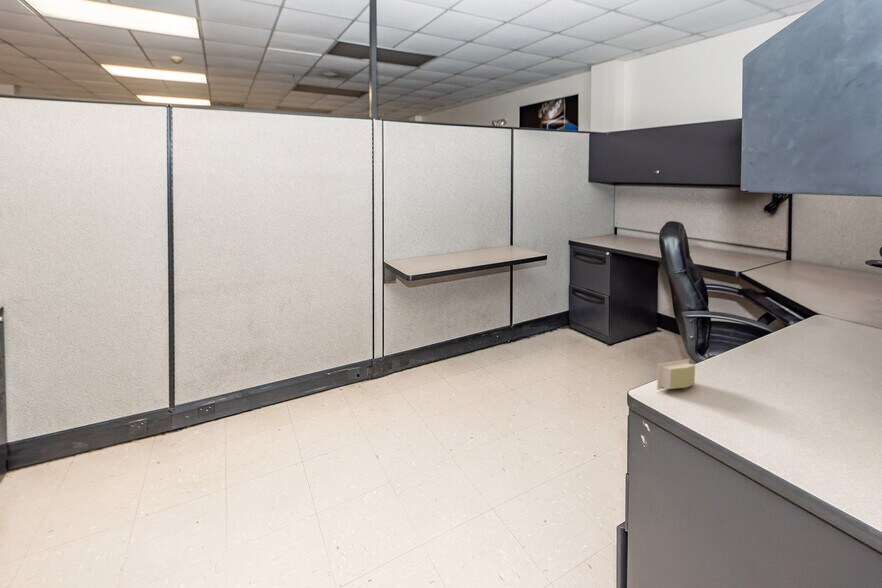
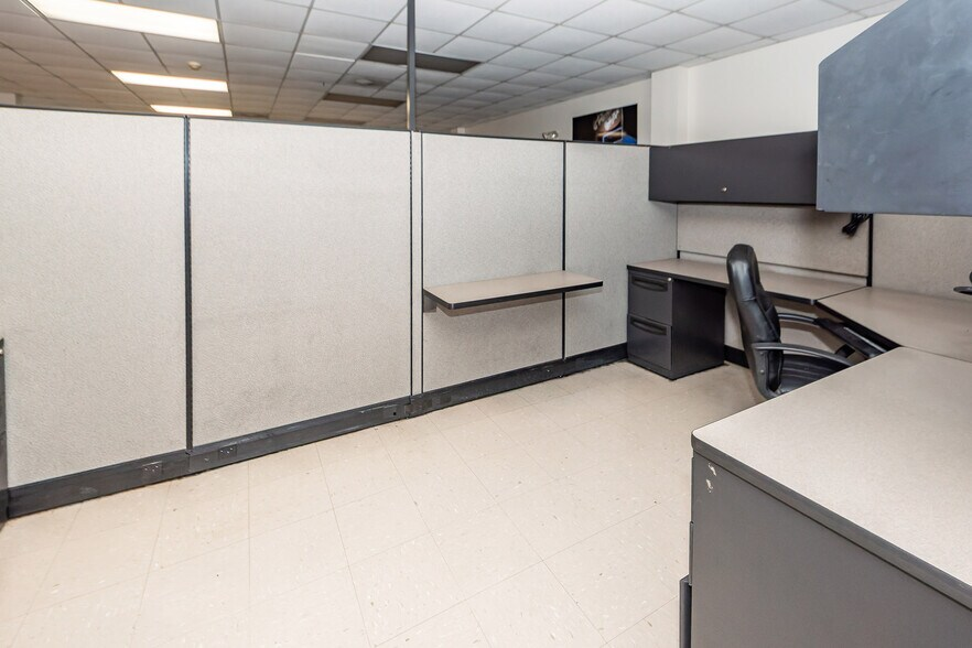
- sticky notes (680, 375)
